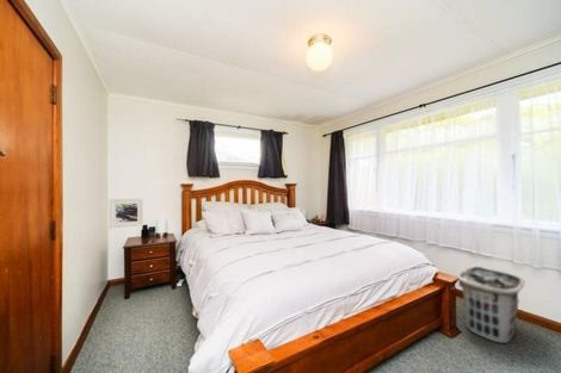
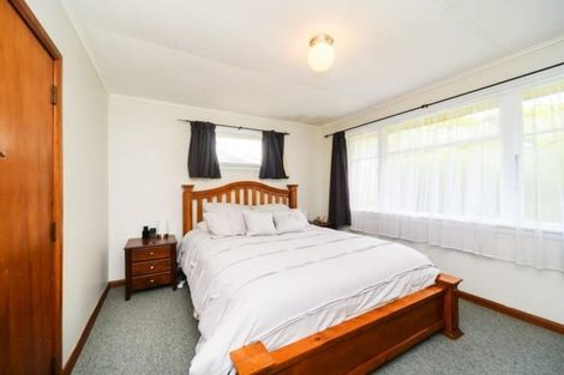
- clothes hamper (489, 297)
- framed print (127, 212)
